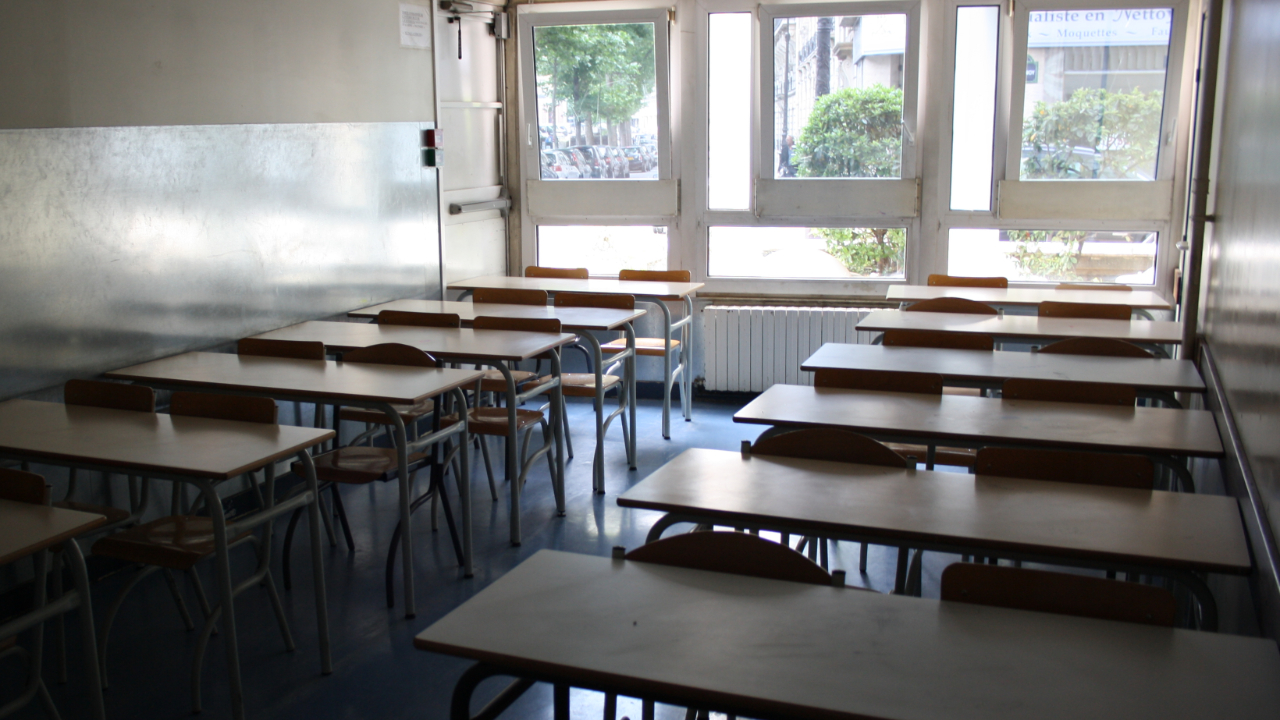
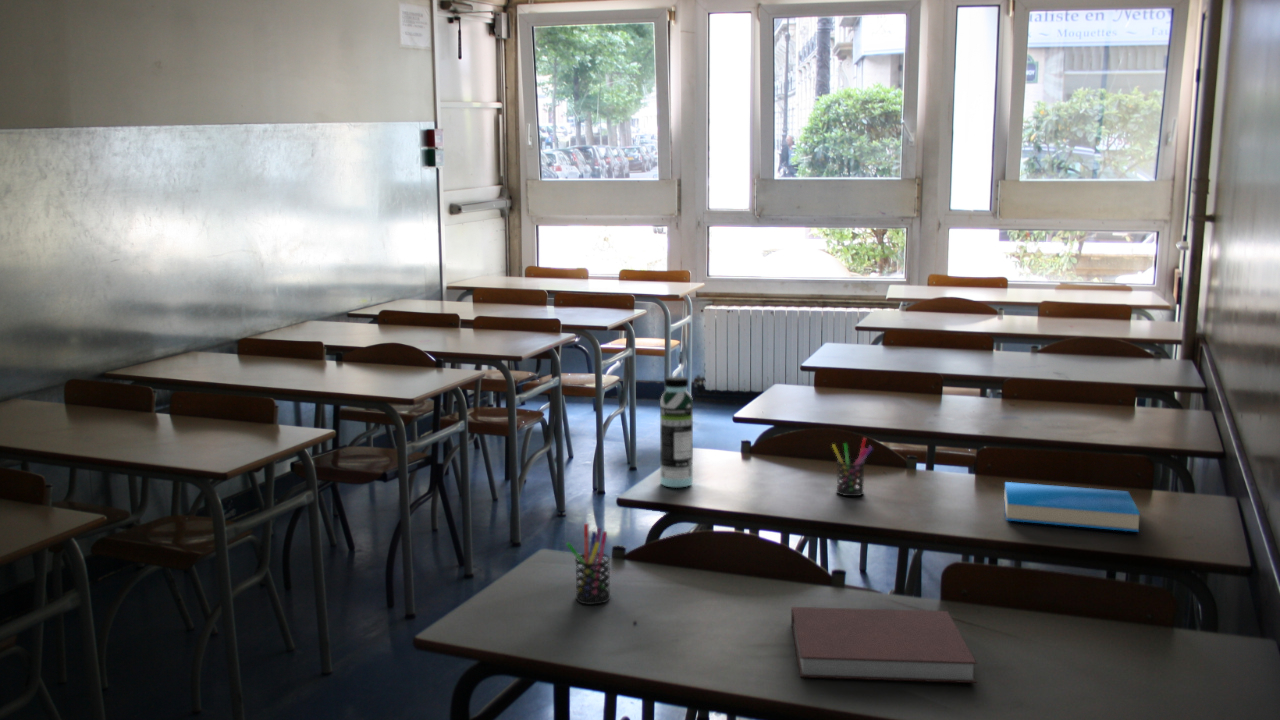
+ pen holder (851, 465)
+ pen holder (588, 563)
+ notebook (877, 642)
+ book (1068, 505)
+ water bottle (676, 431)
